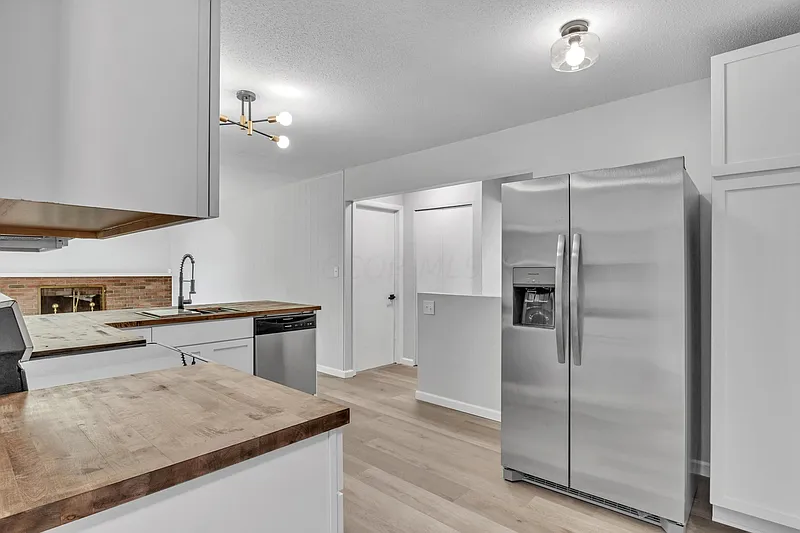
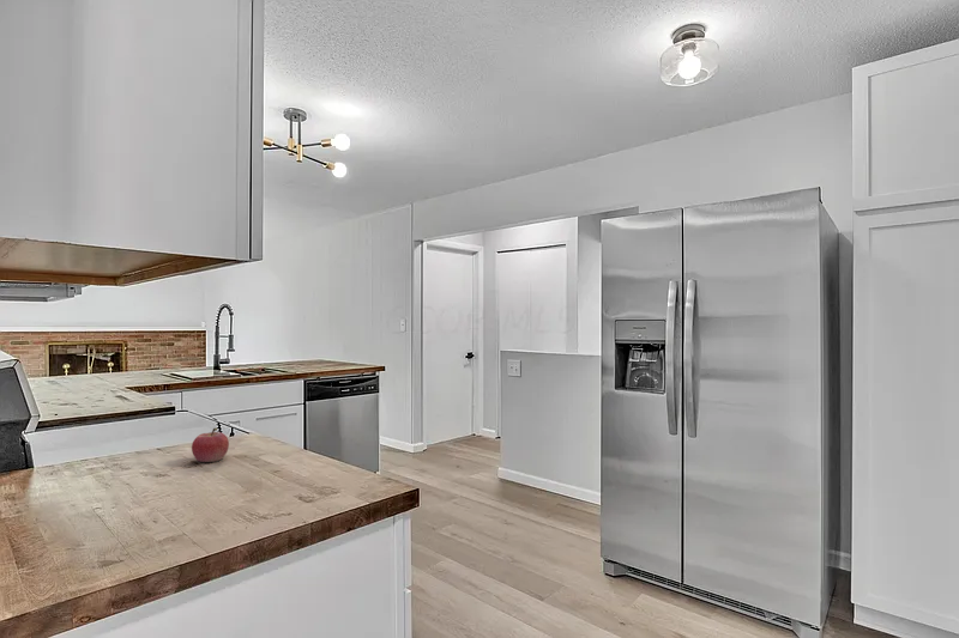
+ fruit (210, 443)
